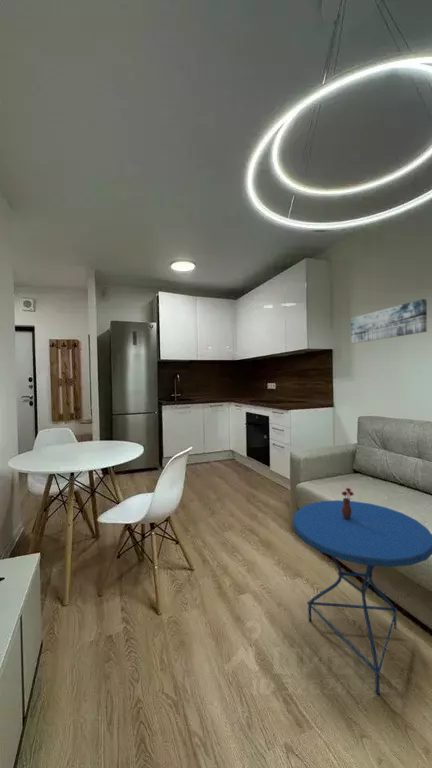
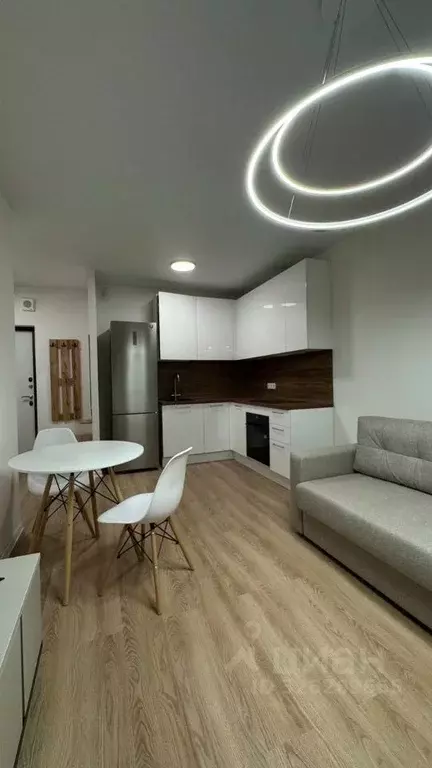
- wall art (384, 324)
- side table (359, 563)
